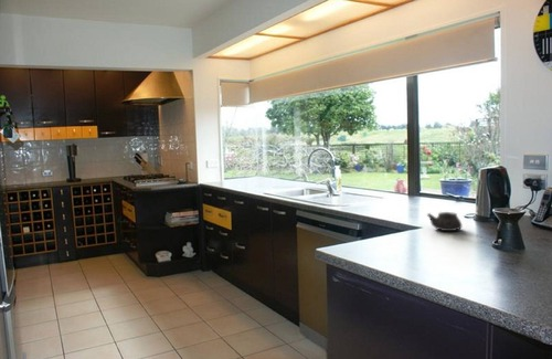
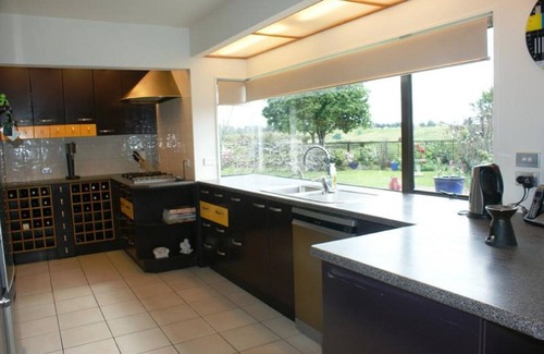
- teapot (445, 220)
